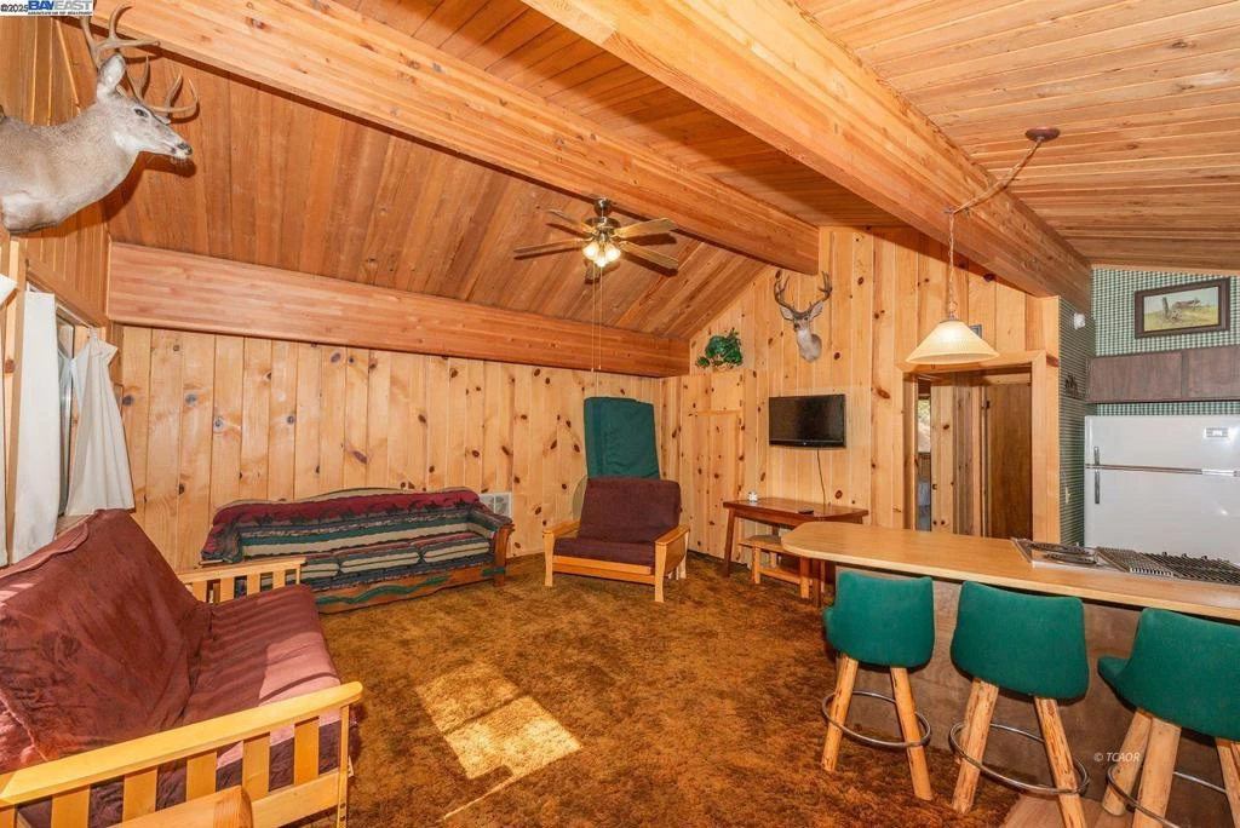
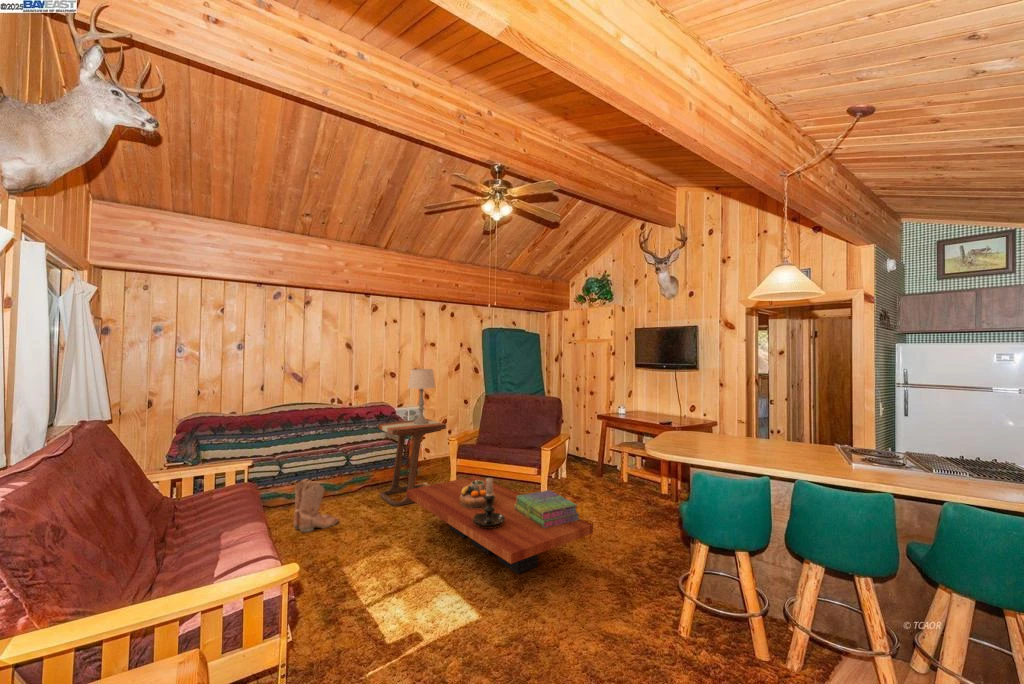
+ side table (413, 459)
+ coffee table (489, 528)
+ decorative bowl (477, 491)
+ candle holder (488, 499)
+ stack of books (546, 507)
+ boots (316, 502)
+ table lamp (421, 396)
